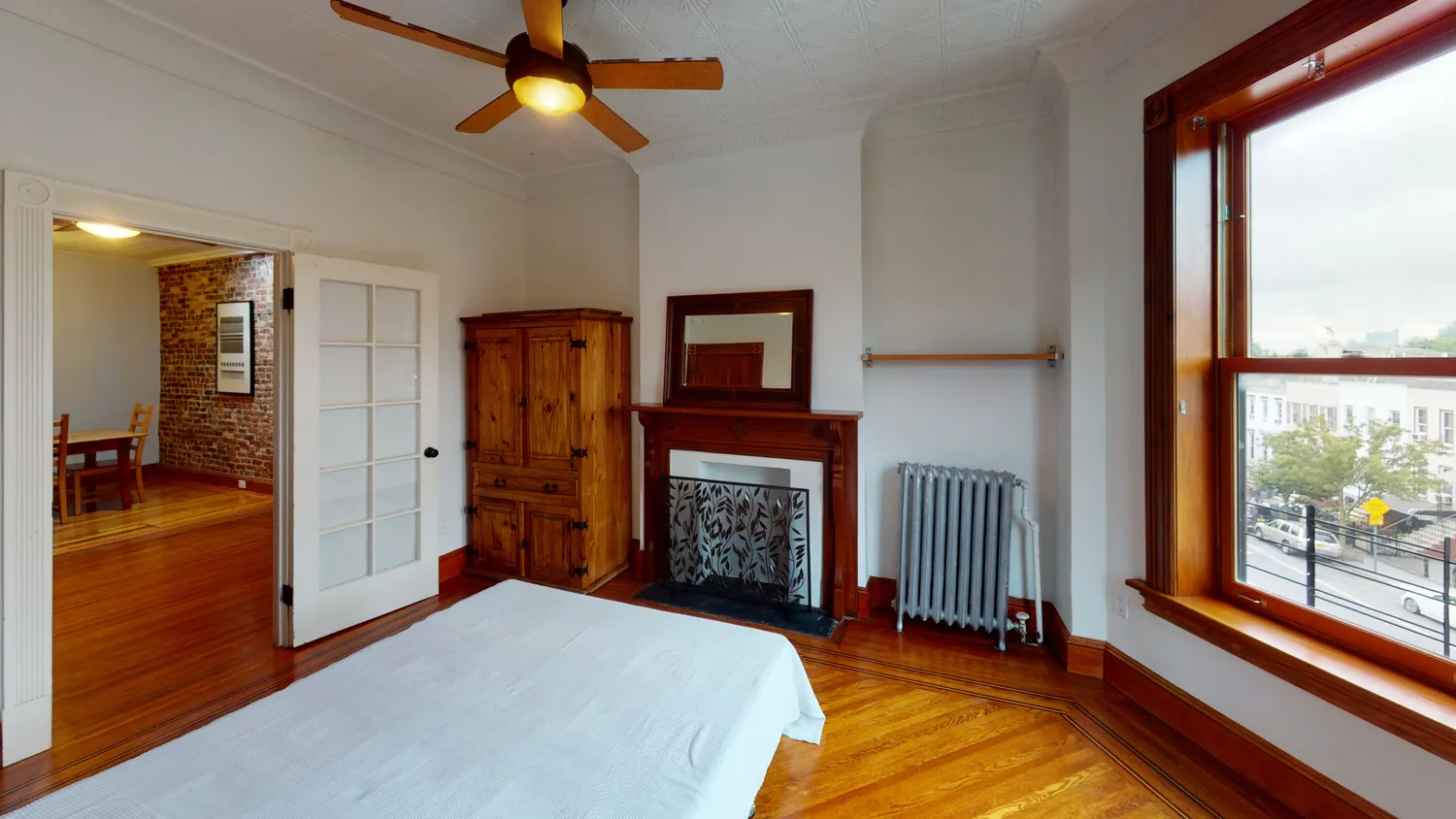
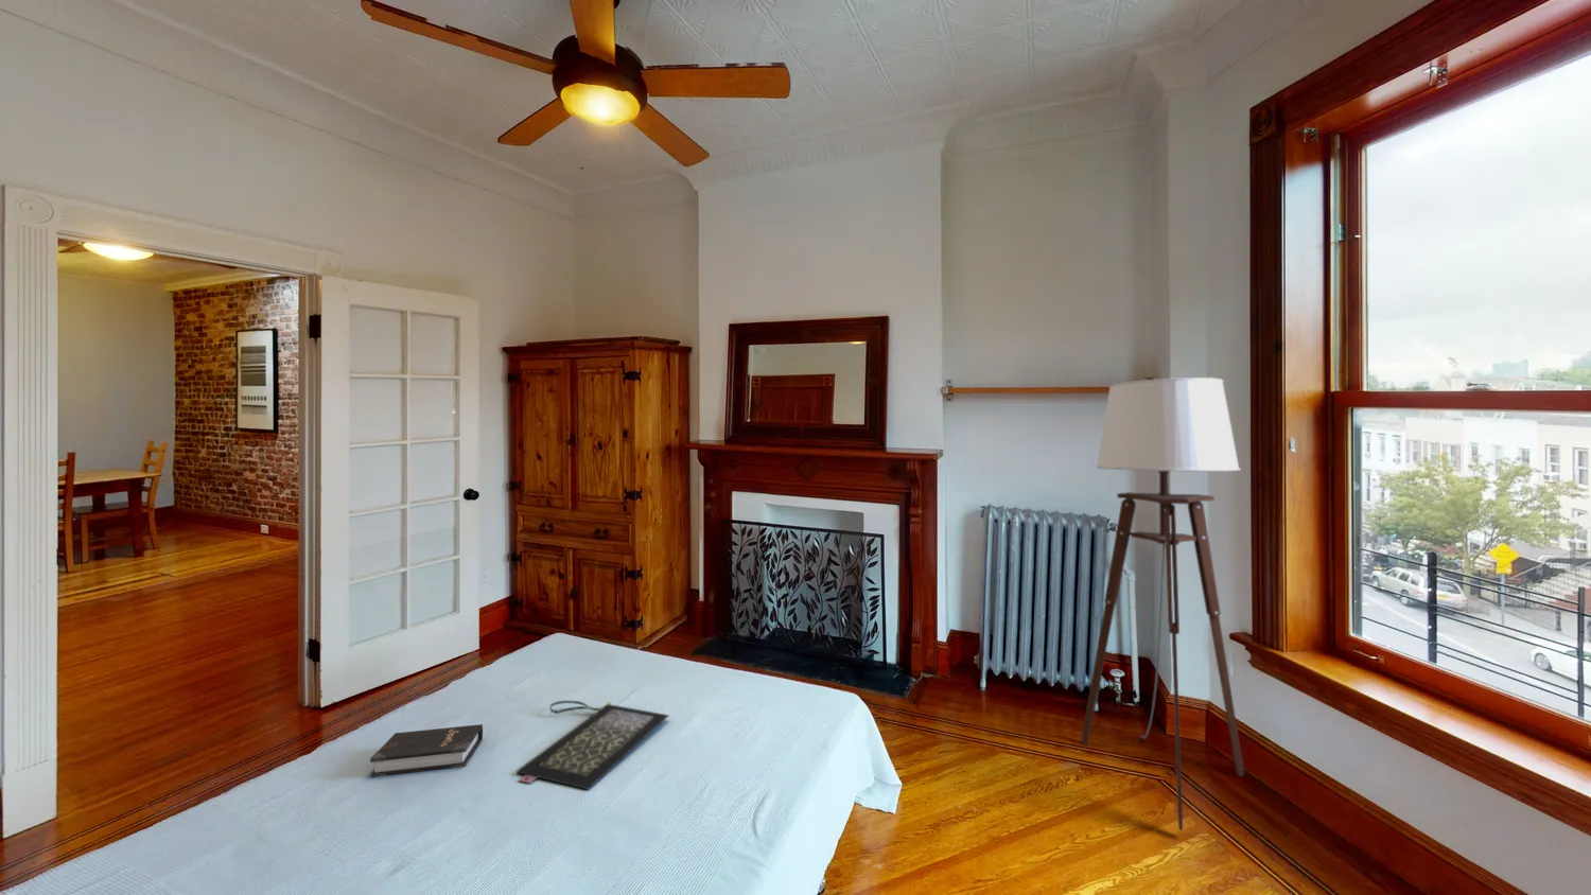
+ floor lamp (1162, 576)
+ clutch bag (600, 735)
+ hardback book (429, 749)
